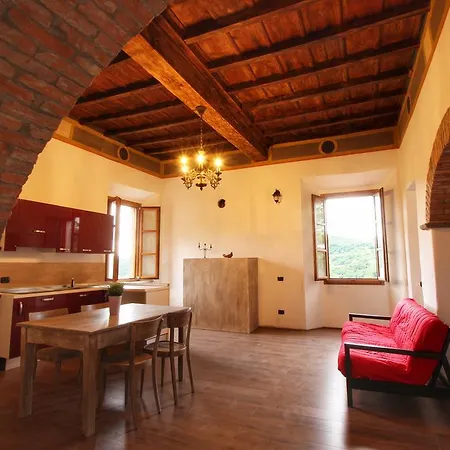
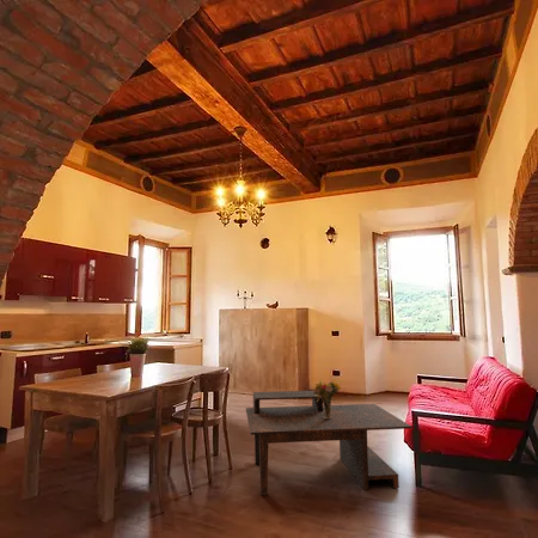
+ coffee table (320, 436)
+ bouquet (325, 398)
